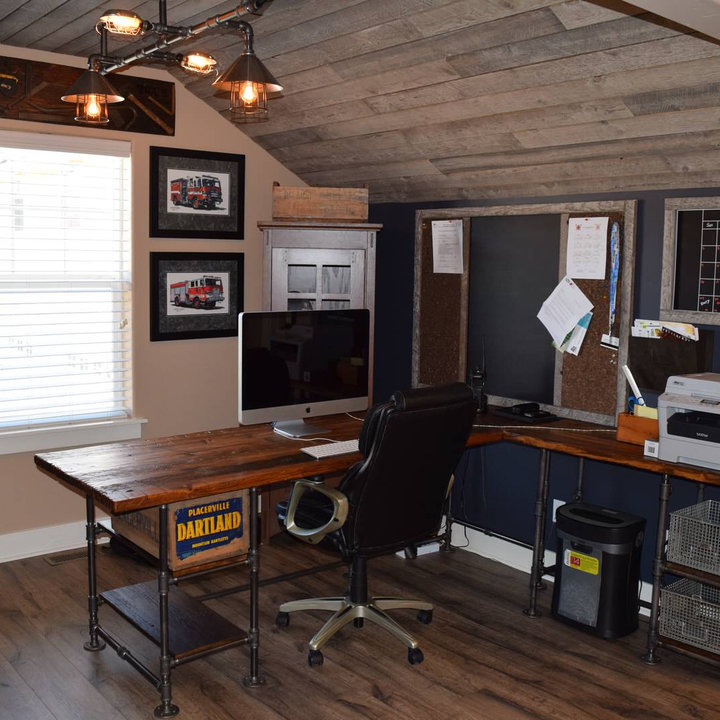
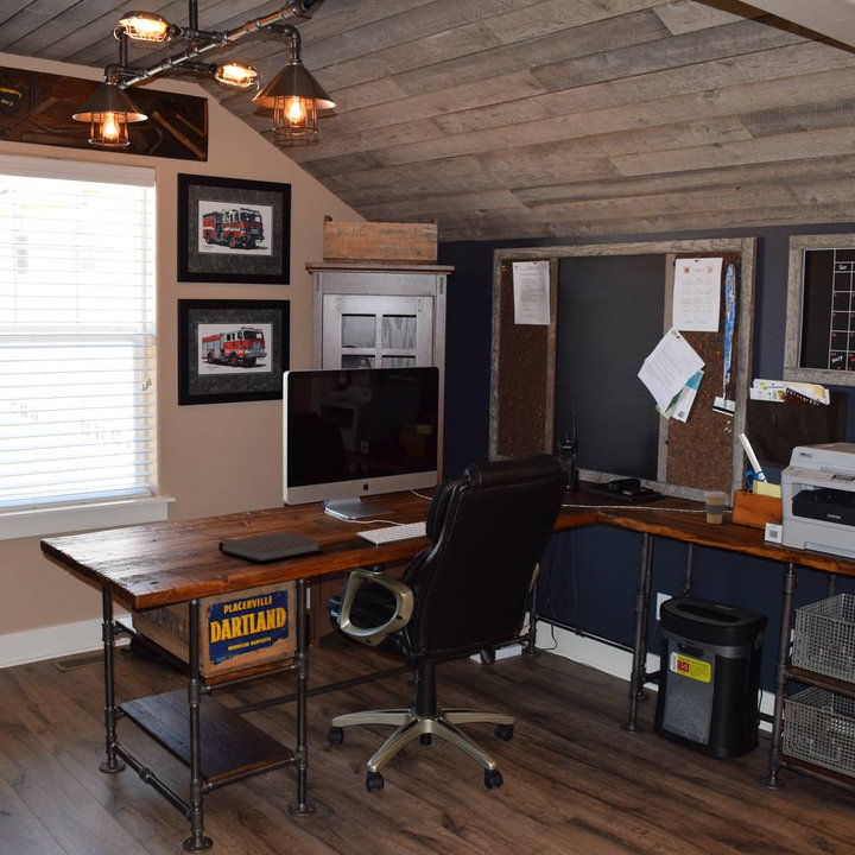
+ coffee cup (715, 507)
+ notebook (271, 545)
